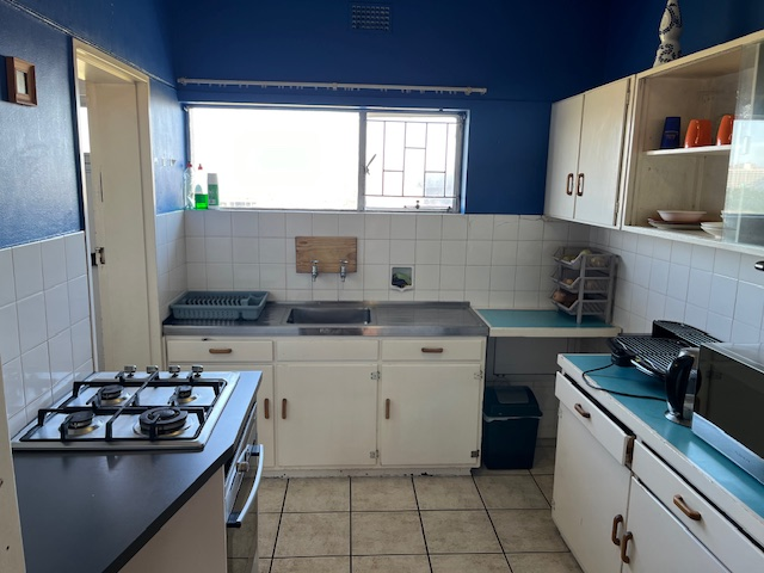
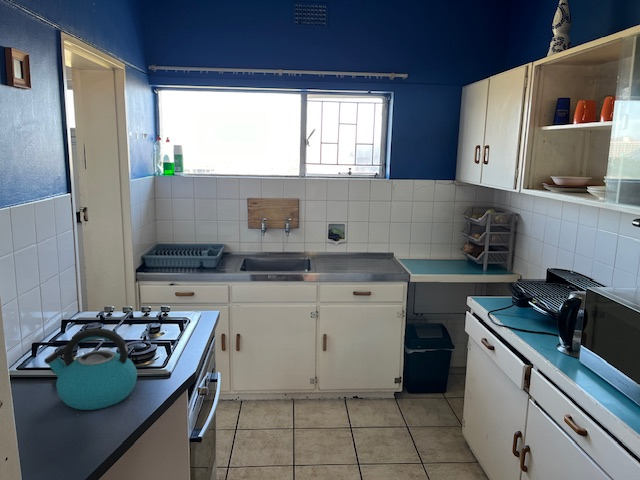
+ kettle (91, 363)
